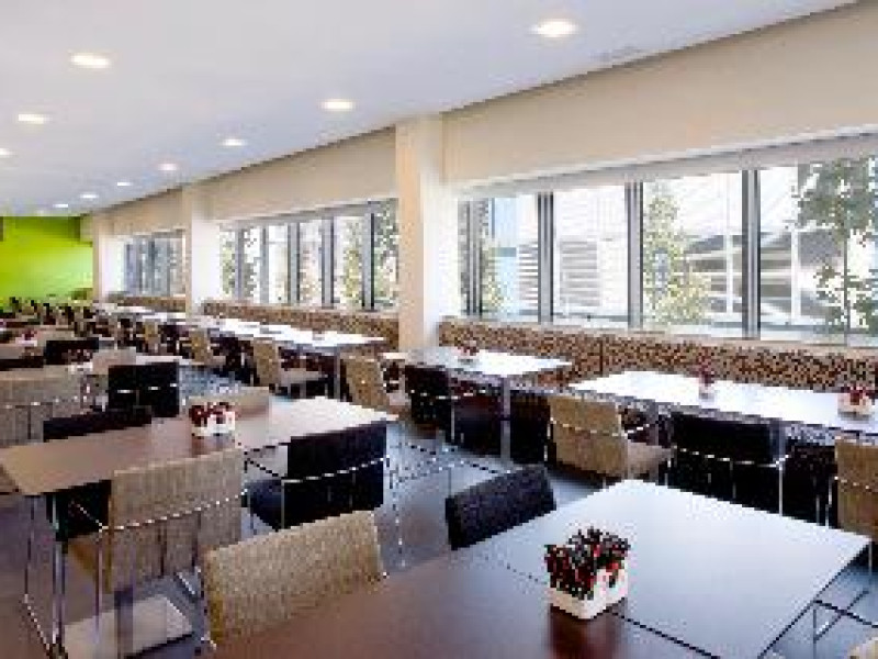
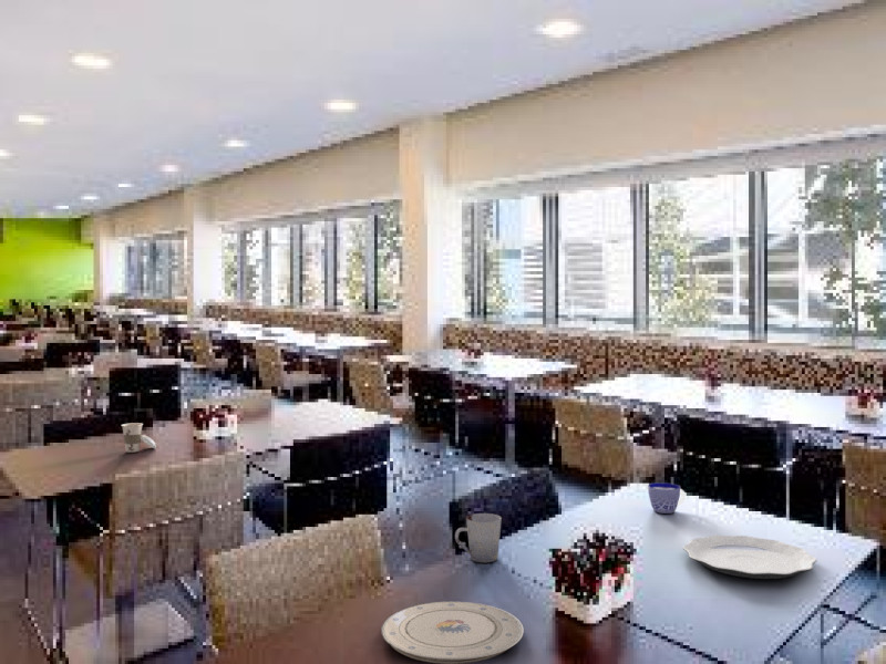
+ cup (477, 538)
+ plate (748, 557)
+ plate (452, 631)
+ cup (668, 498)
+ cup (138, 436)
